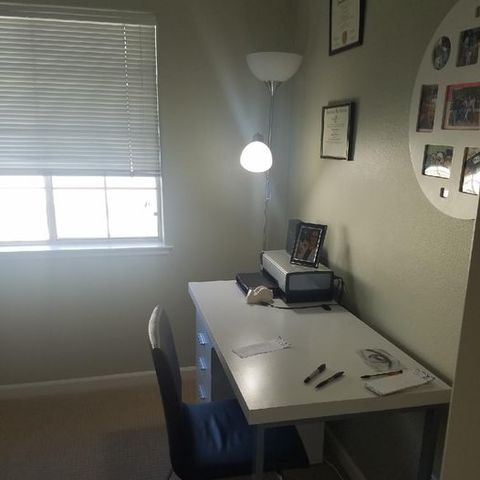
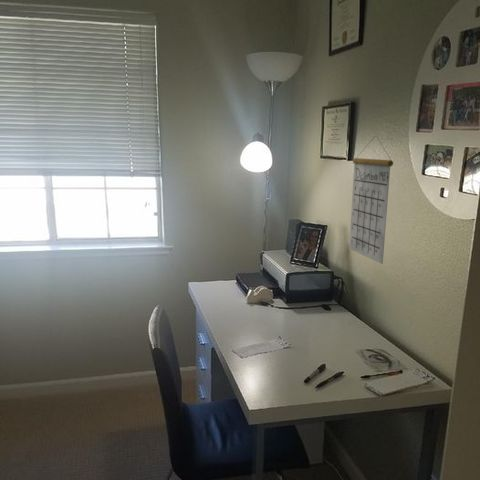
+ calendar (369, 197)
